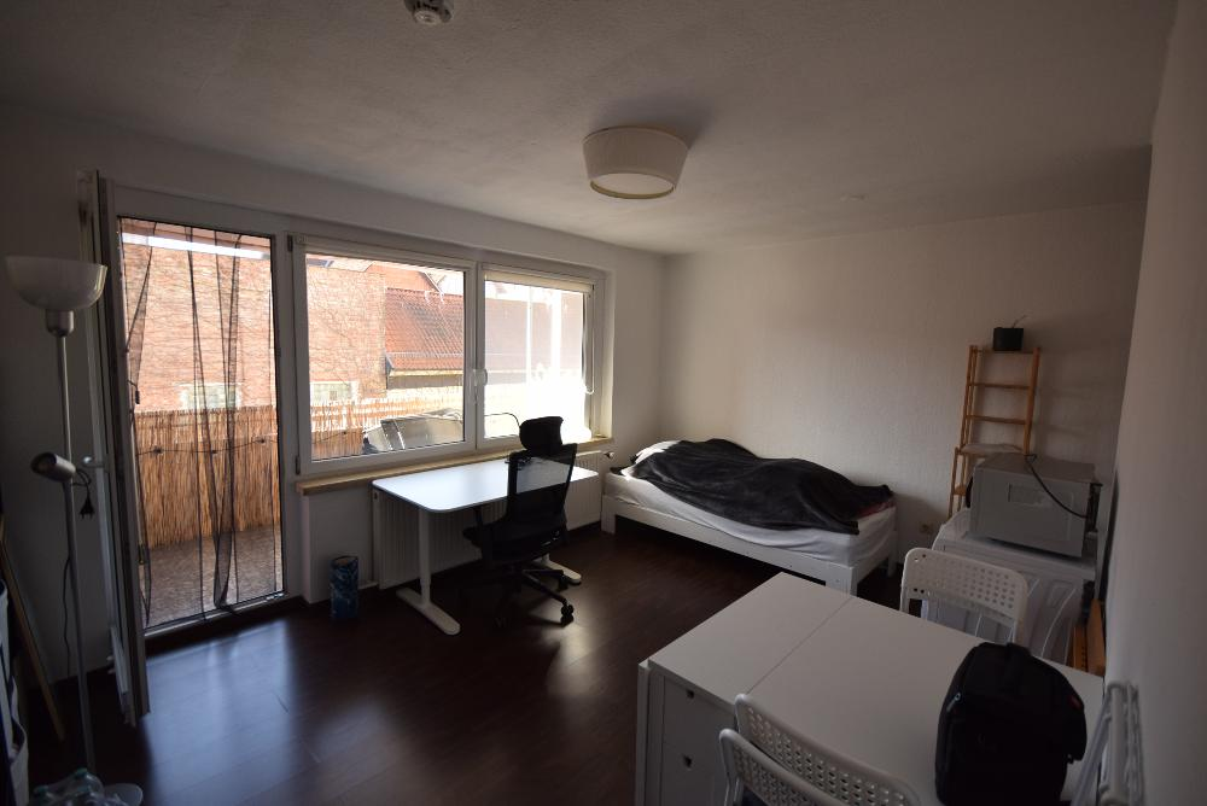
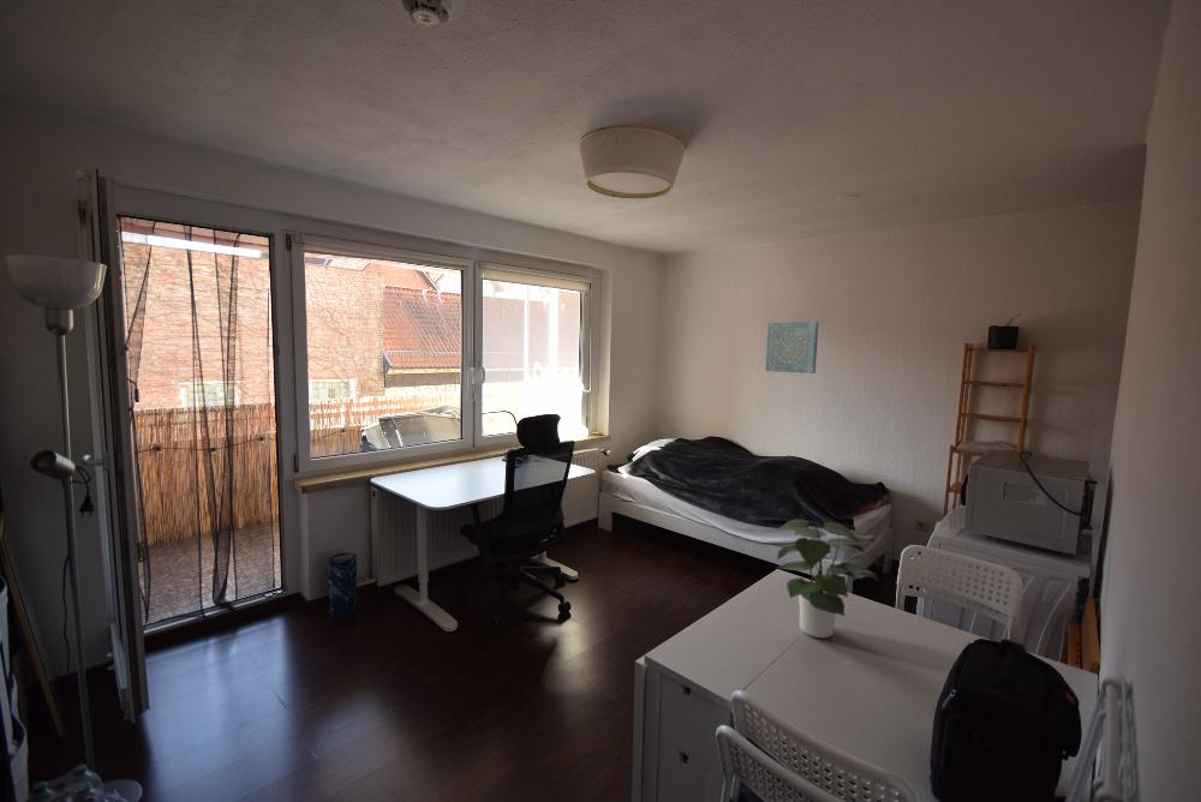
+ potted plant (821, 575)
+ wall art (790, 347)
